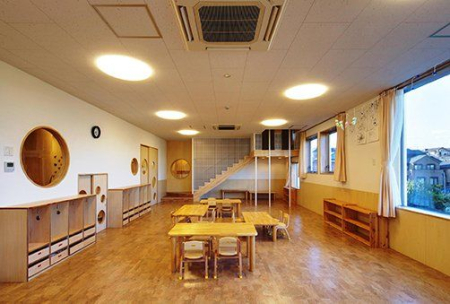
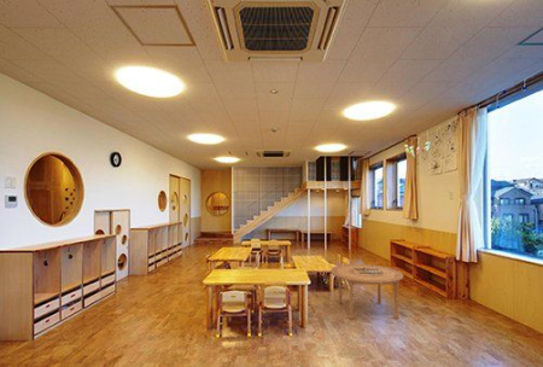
+ dining table (366, 284)
